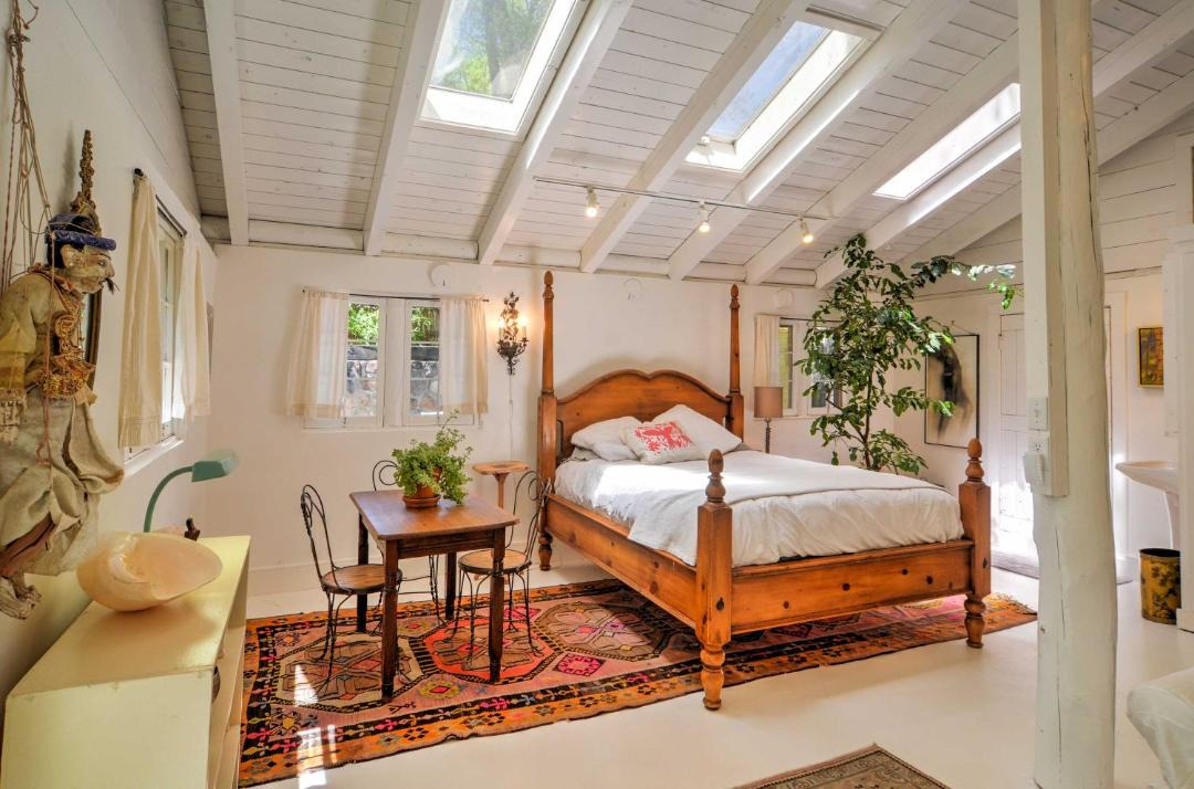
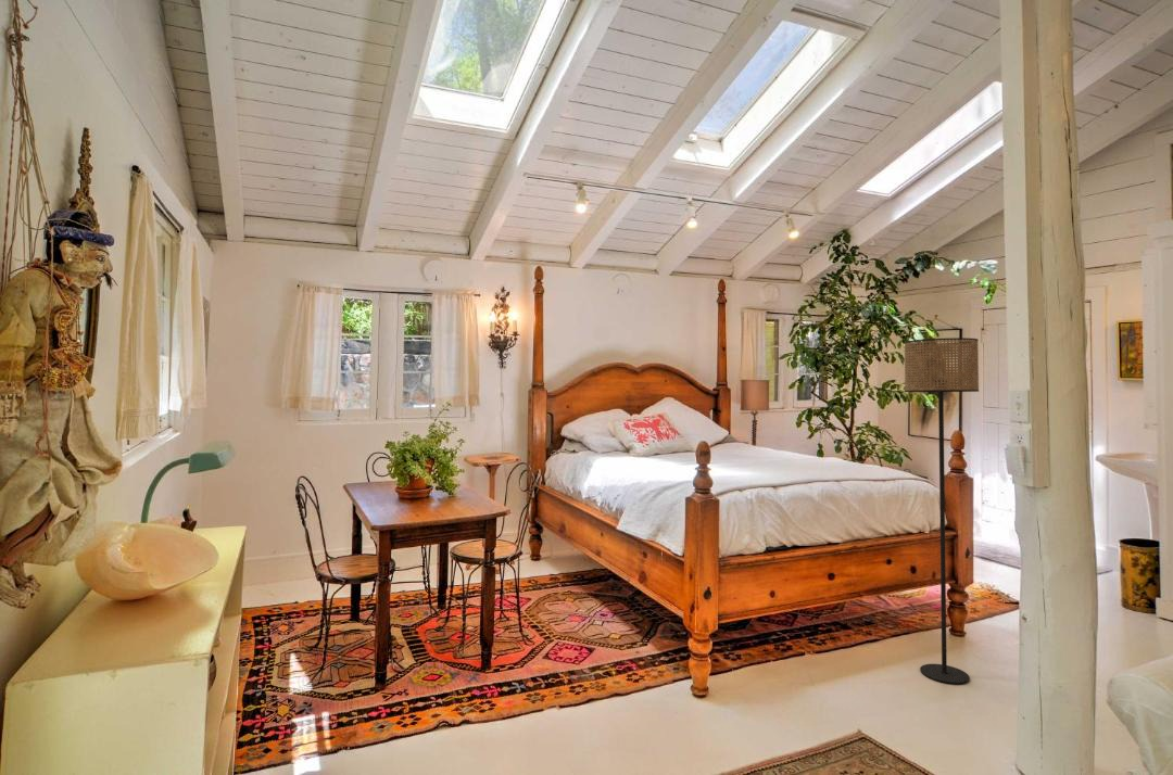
+ floor lamp (942, 506)
